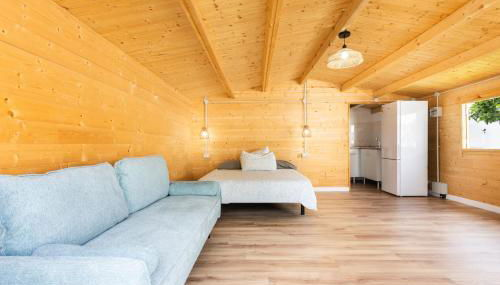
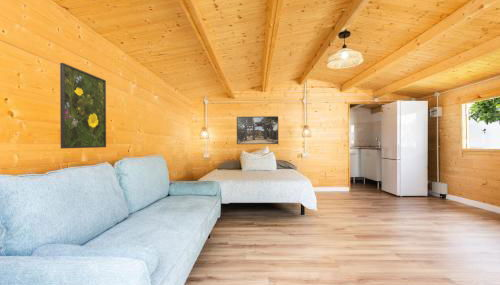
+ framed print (257, 130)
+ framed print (85, 110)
